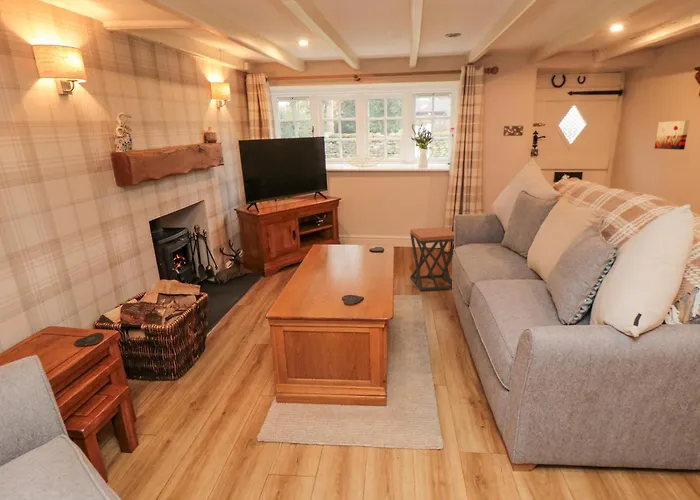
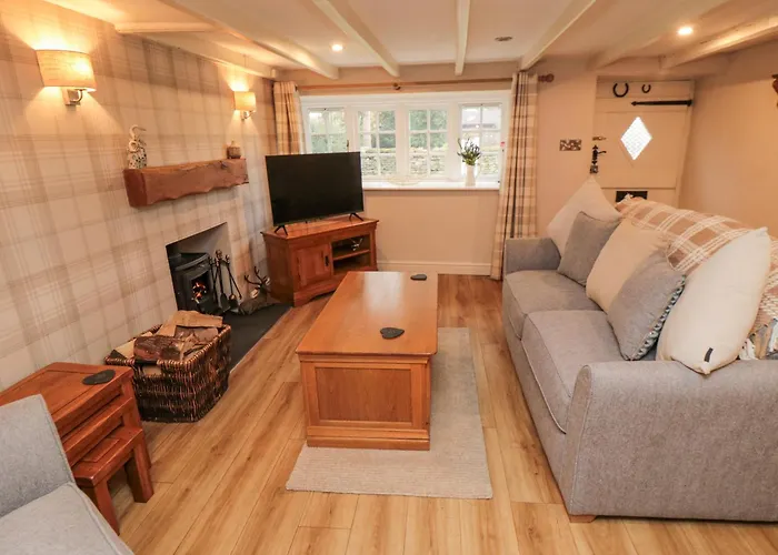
- wall art (671, 135)
- stool (433, 257)
